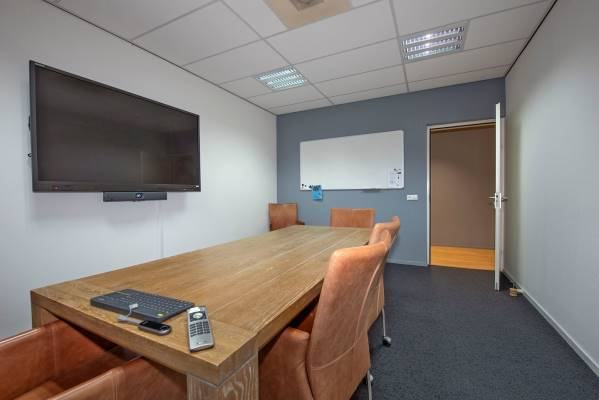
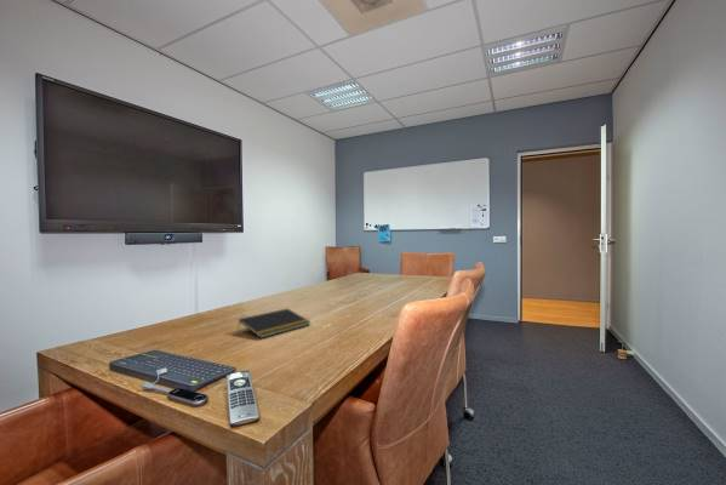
+ notepad (275, 321)
